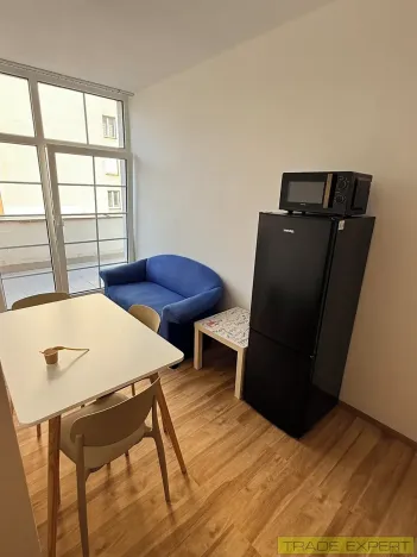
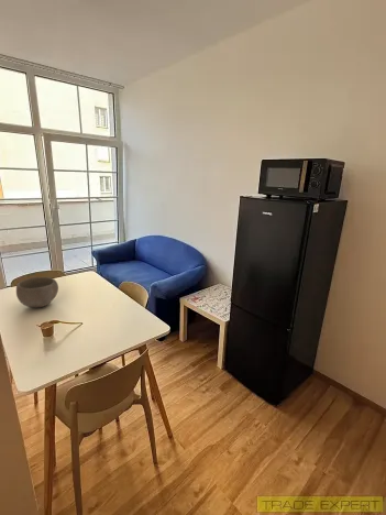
+ bowl (38, 293)
